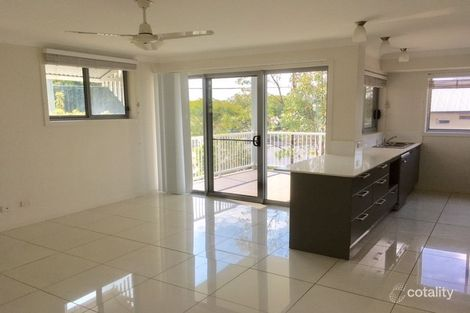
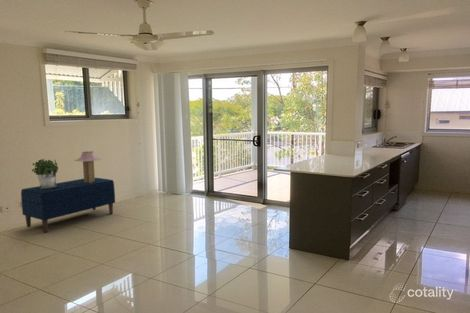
+ table lamp (89, 167)
+ potted plant (46, 173)
+ bench (71, 202)
